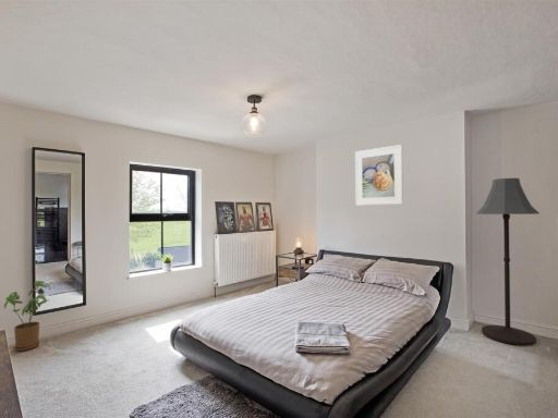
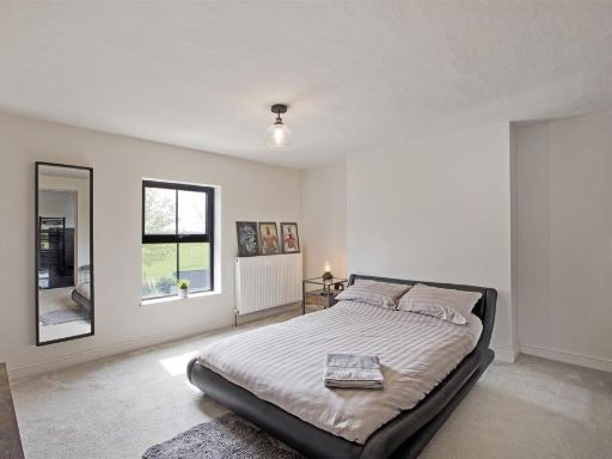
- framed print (377, 176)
- house plant (29, 315)
- floor lamp (507, 257)
